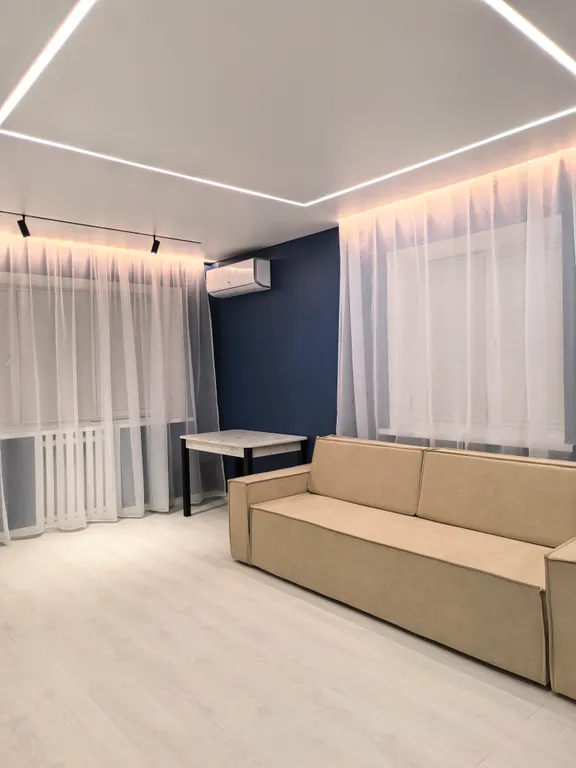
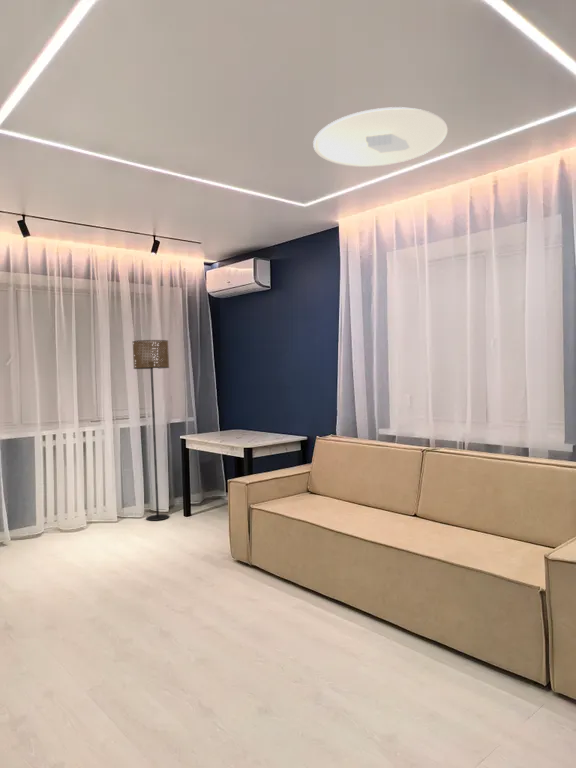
+ floor lamp (154, 429)
+ ceiling light (378, 134)
